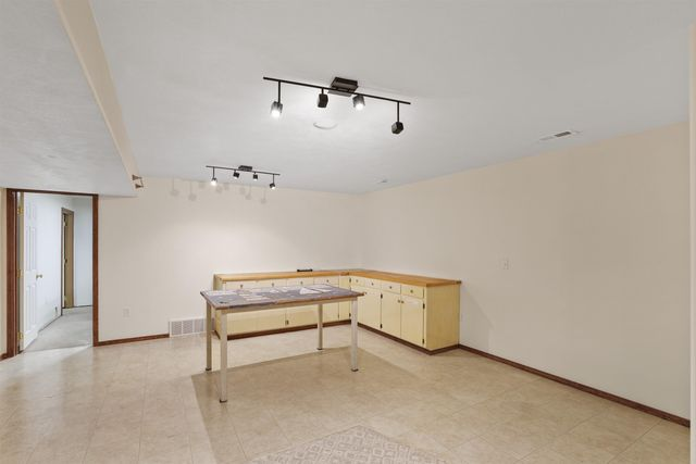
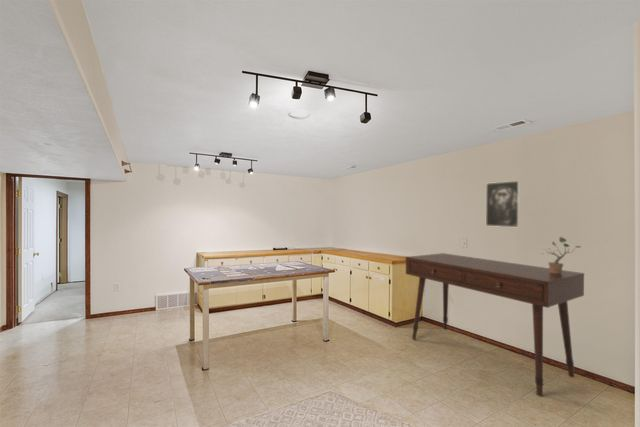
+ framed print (502, 204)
+ desk (484, 292)
+ potted plant (557, 255)
